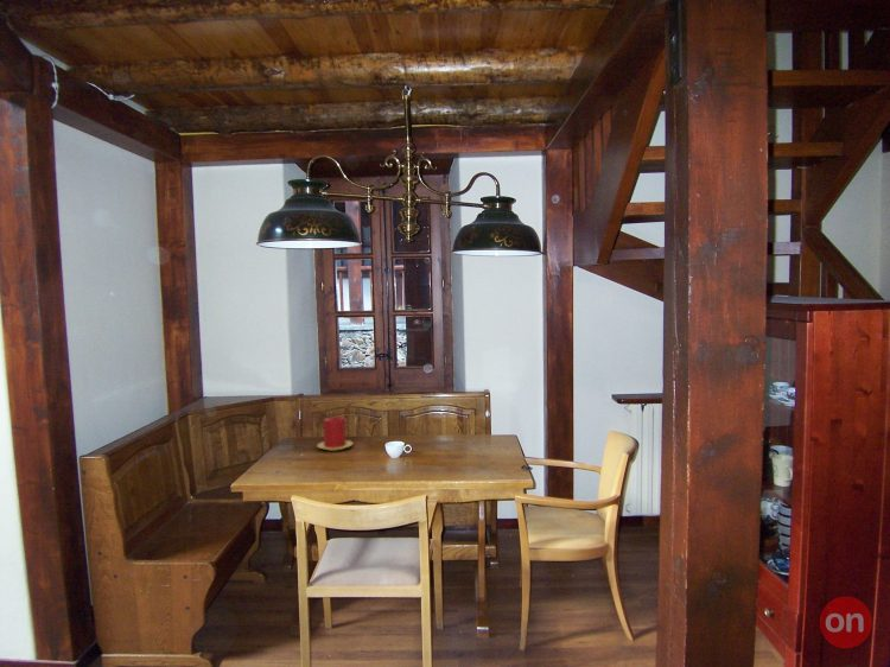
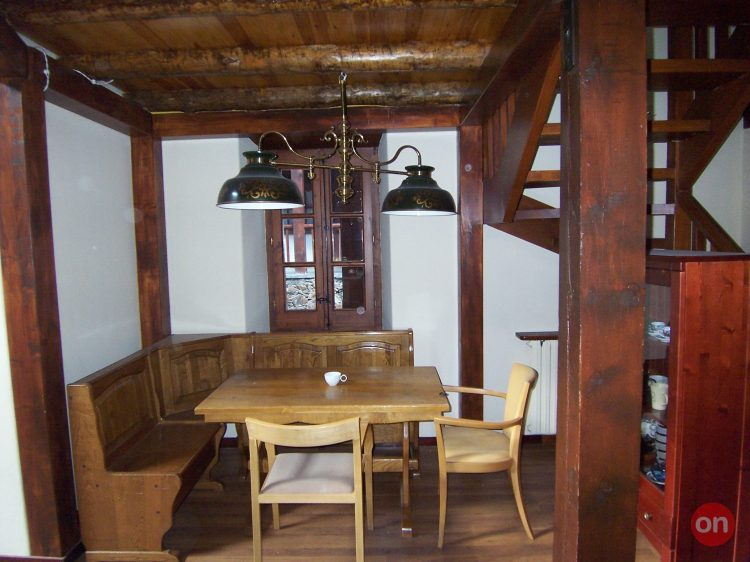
- candle (335, 432)
